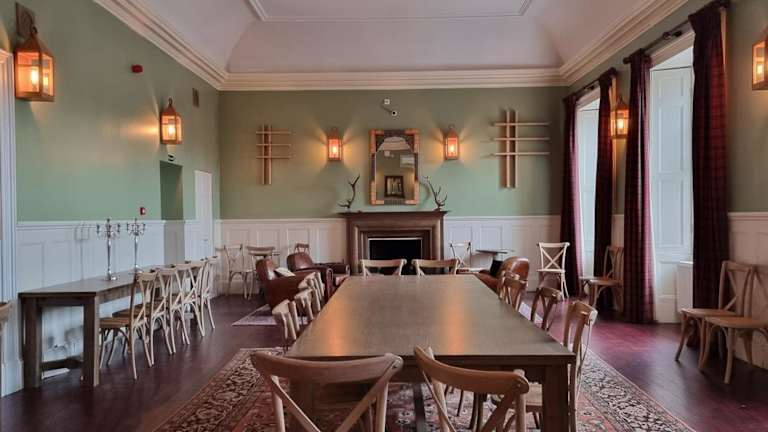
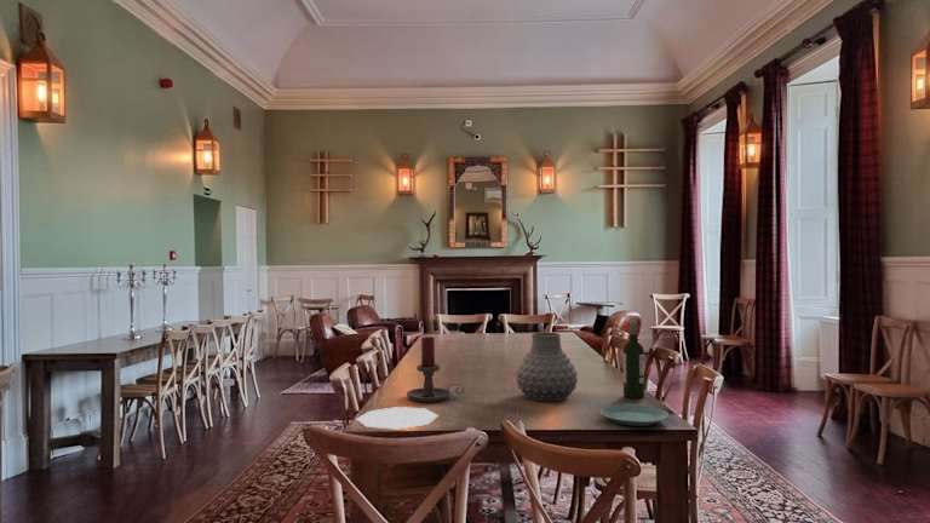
+ vase (546, 364)
+ plate (397, 415)
+ plate (633, 415)
+ candle holder (435, 367)
+ wine bottle (633, 357)
